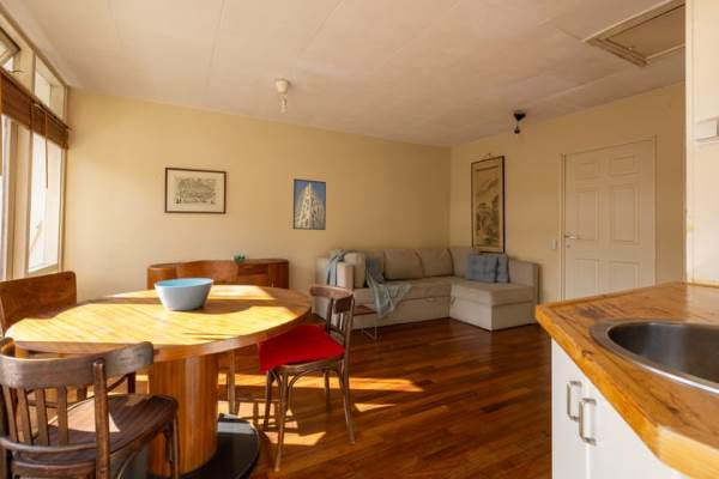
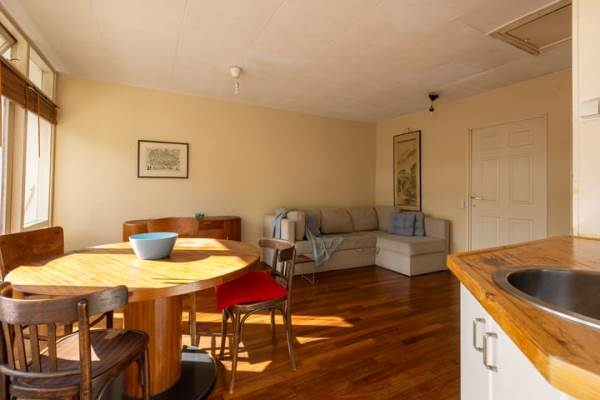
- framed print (309, 205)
